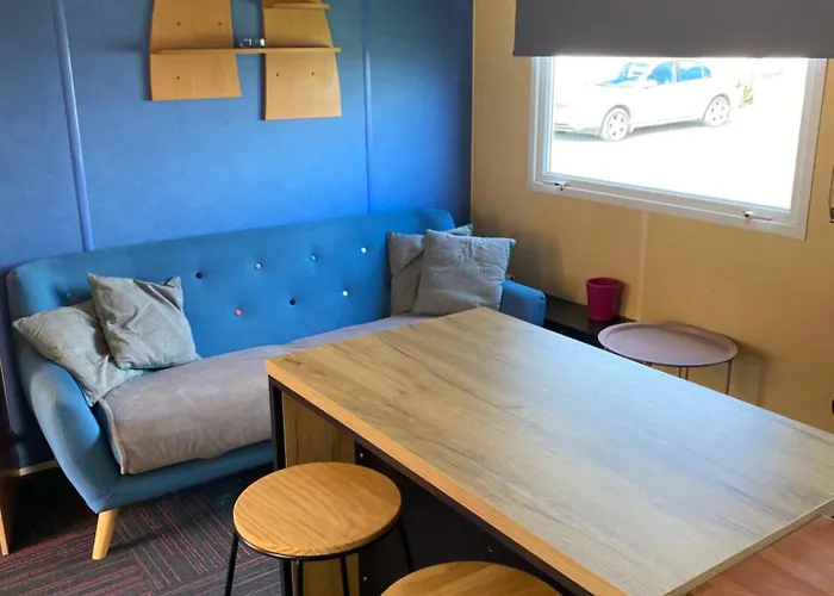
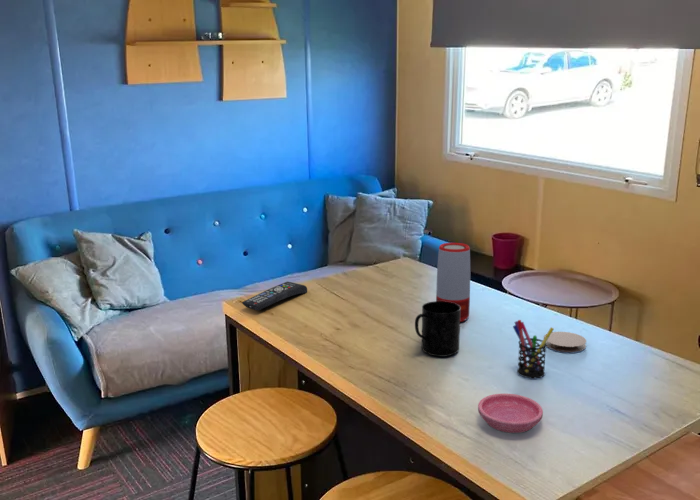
+ remote control (276, 295)
+ mug (435, 329)
+ saucer (509, 414)
+ speaker (453, 282)
+ pen holder (531, 348)
+ coaster (564, 341)
